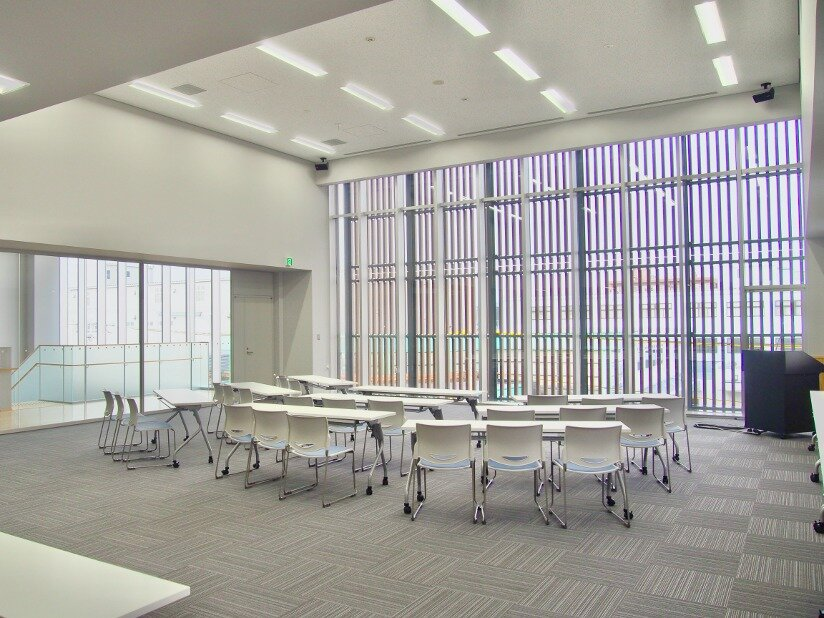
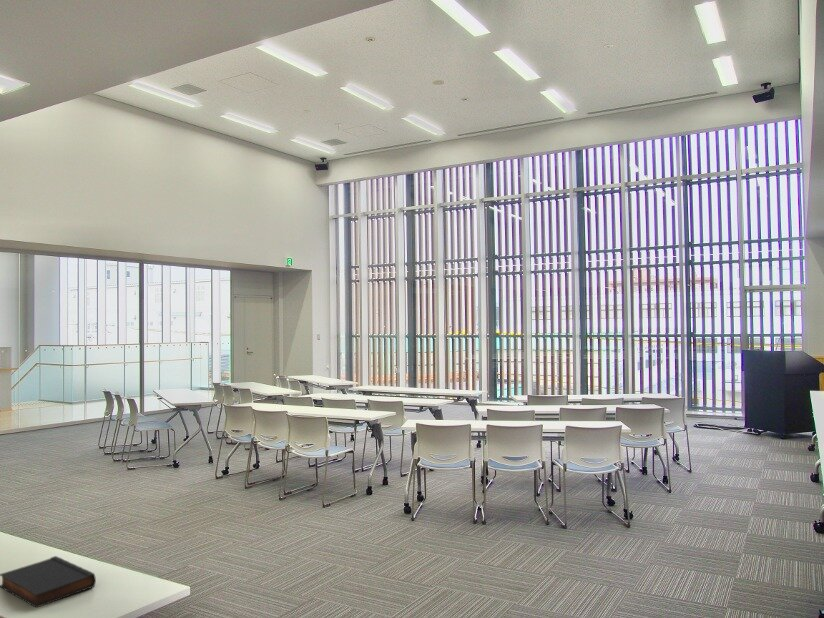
+ book (47, 579)
